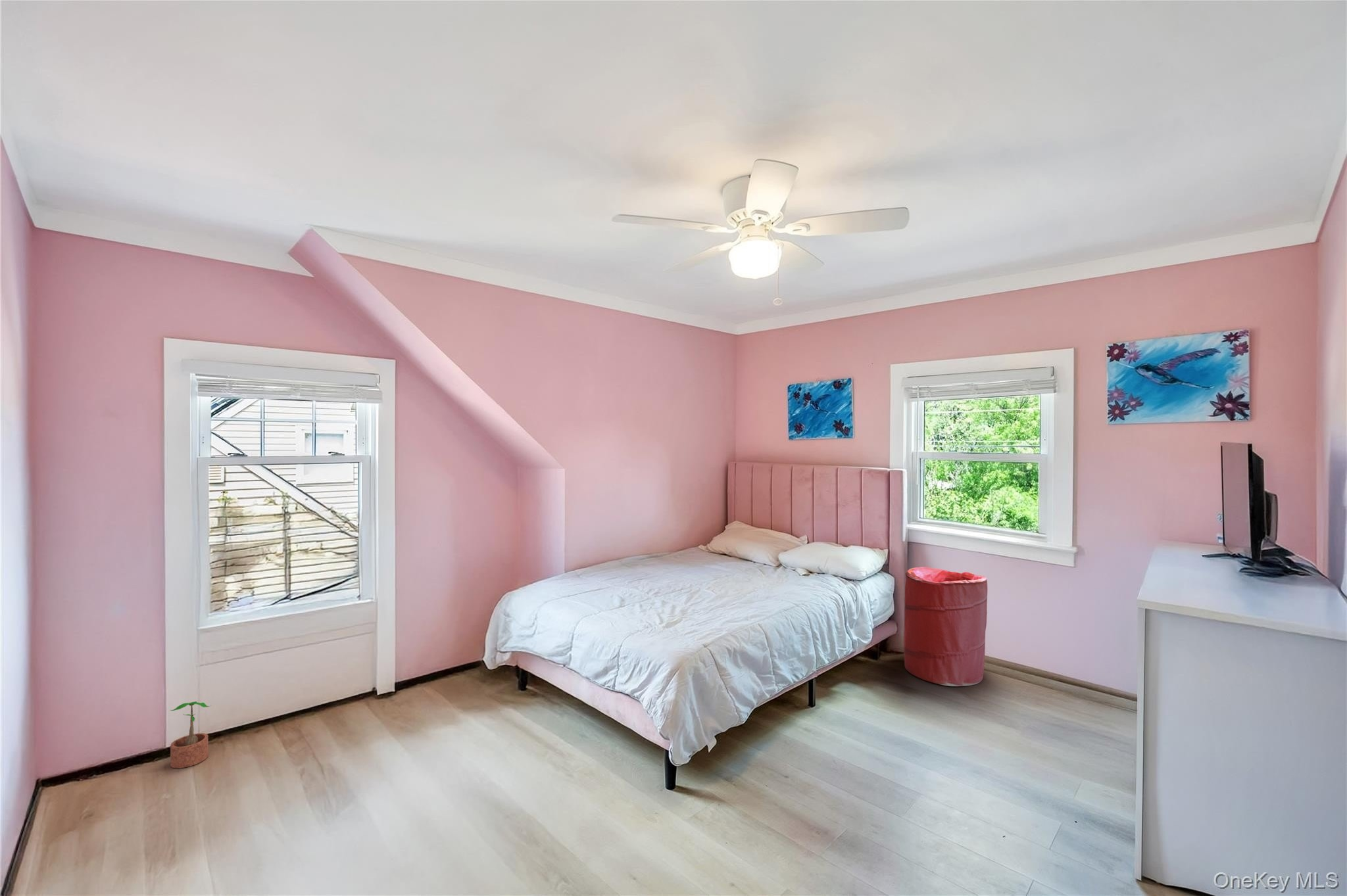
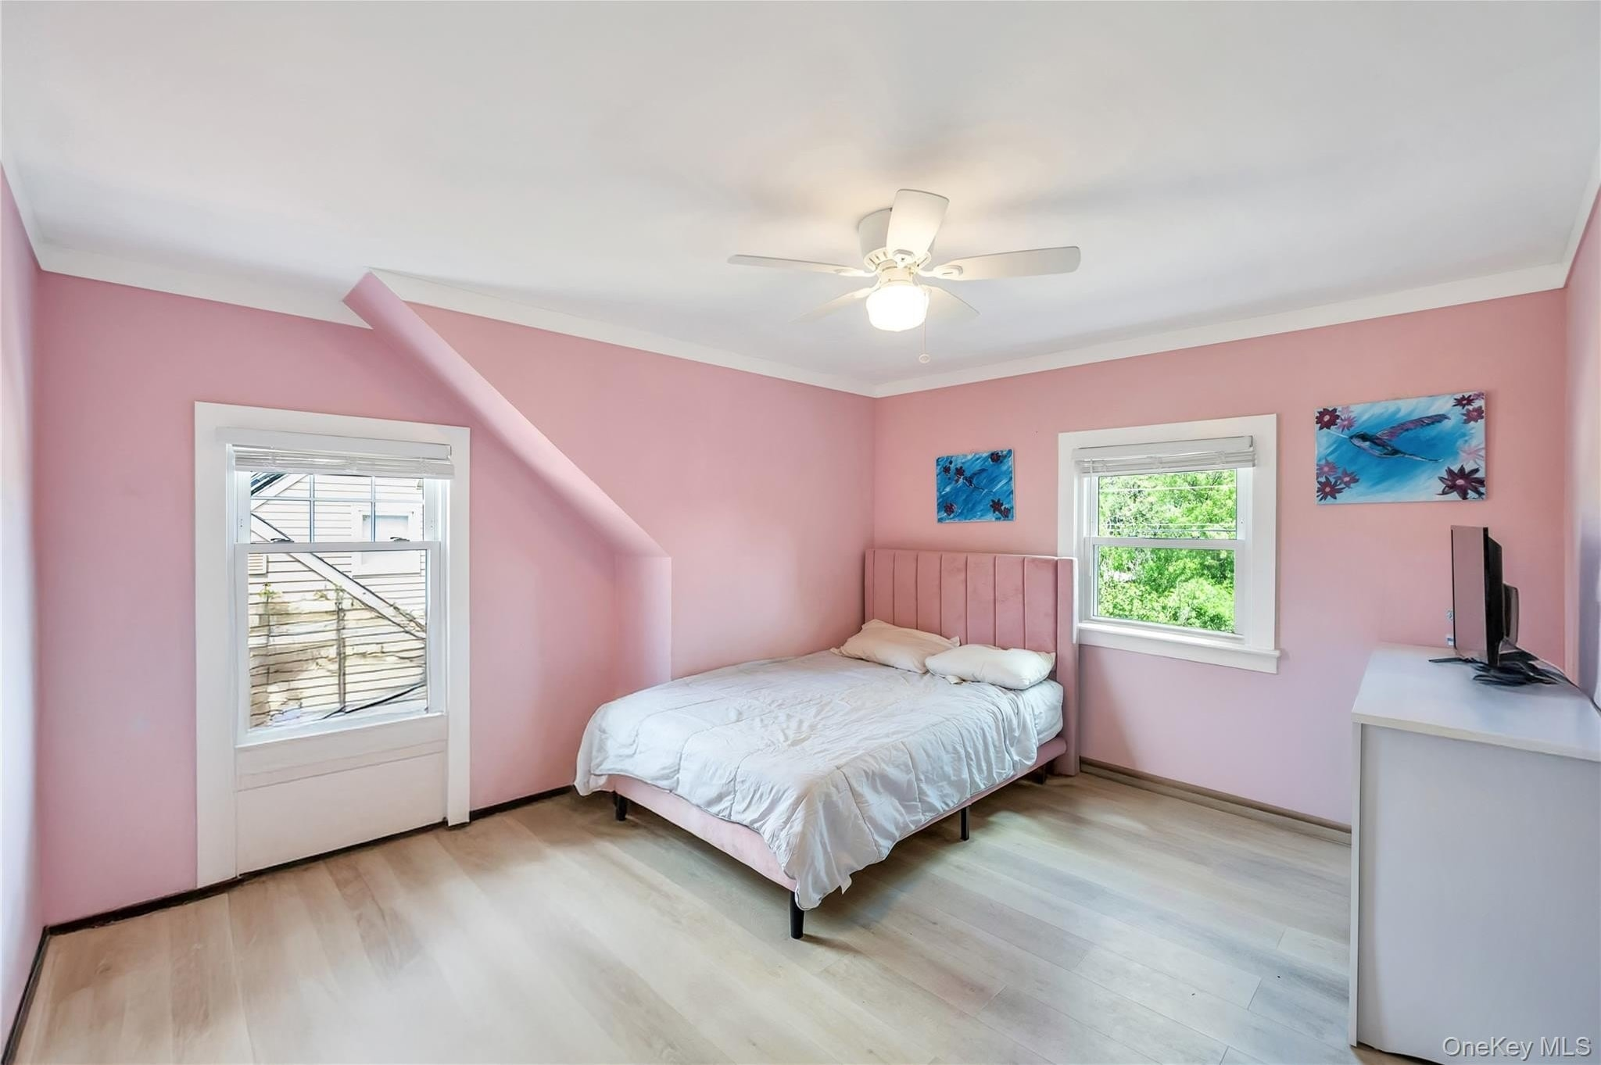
- potted plant (191, 730)
- laundry hamper (944, 621)
